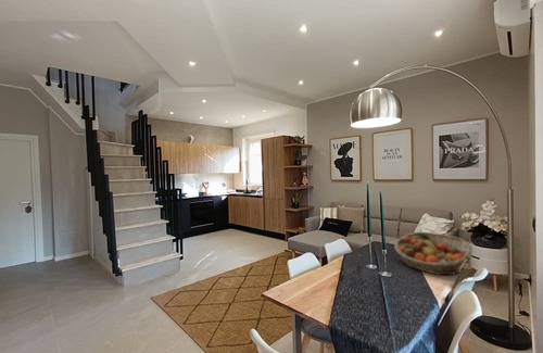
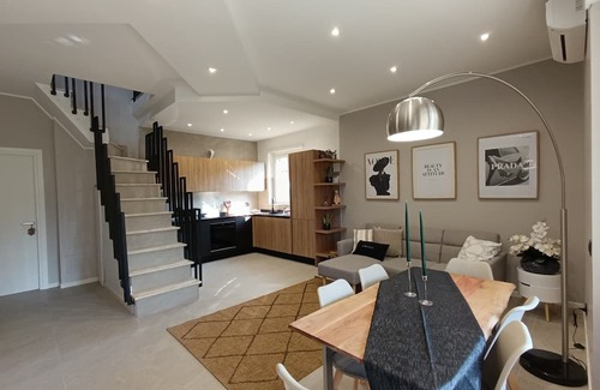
- fruit basket (430, 251)
